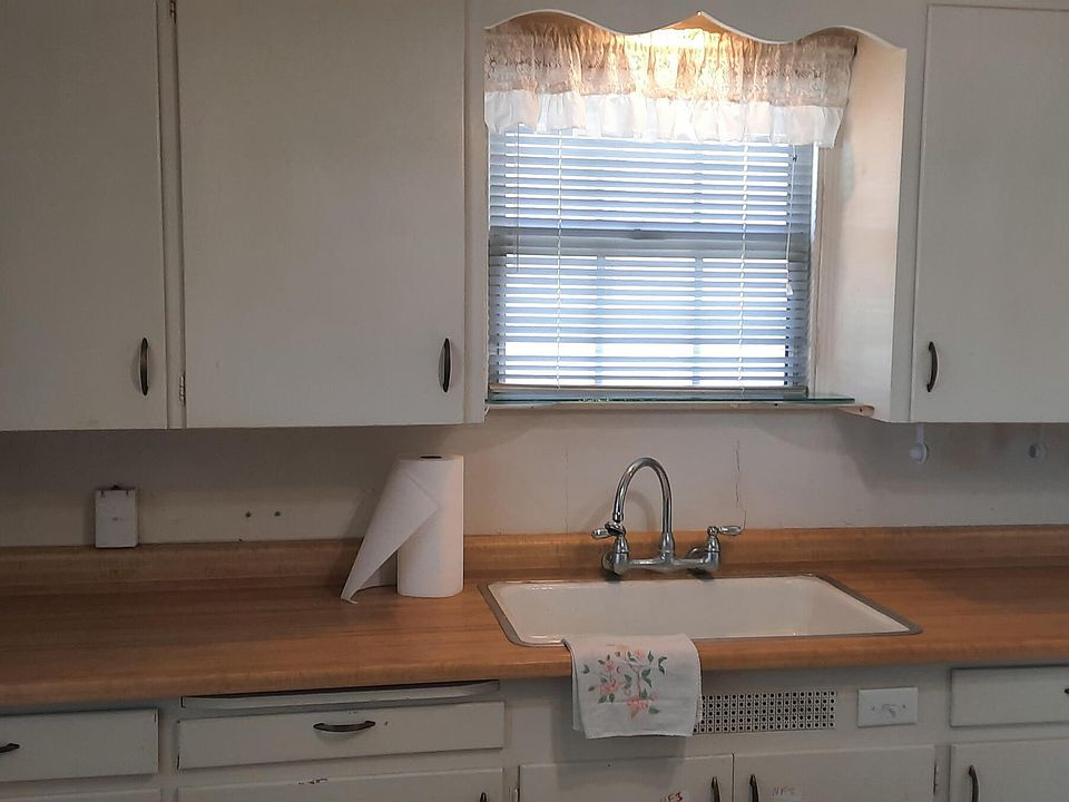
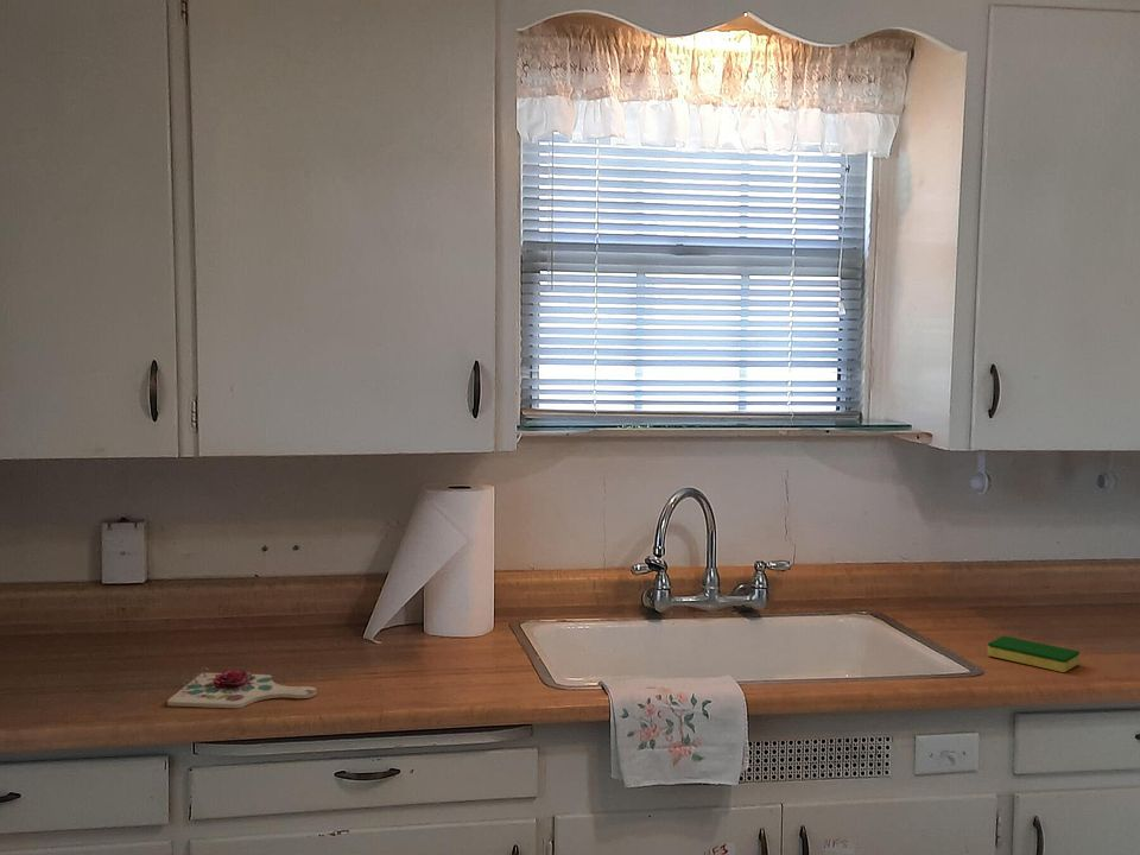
+ dish sponge (1032, 653)
+ cutting board (249, 685)
